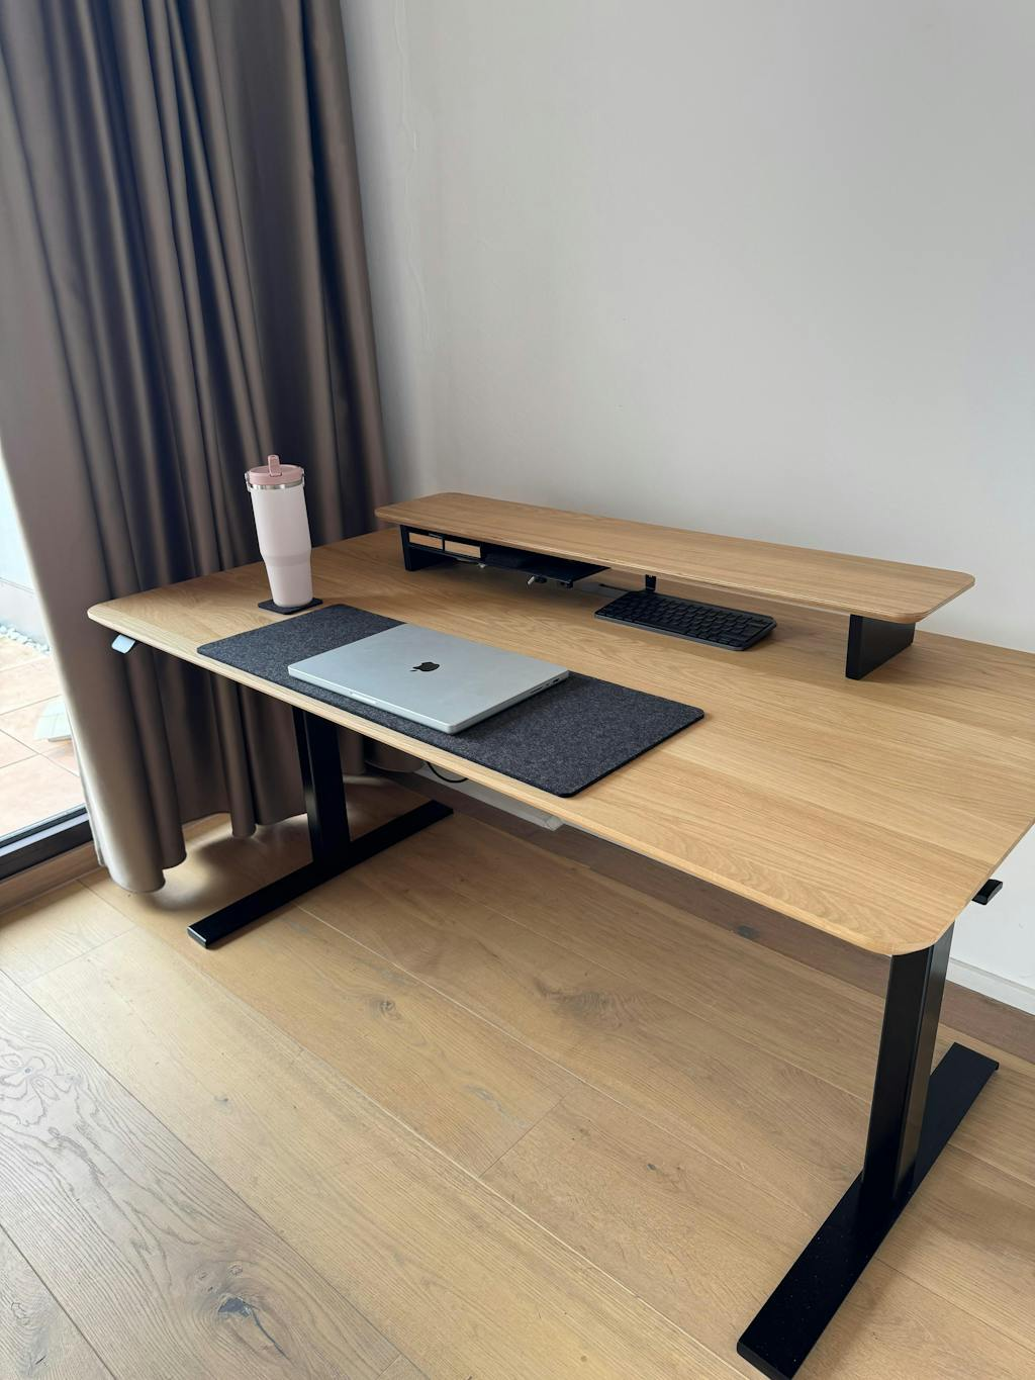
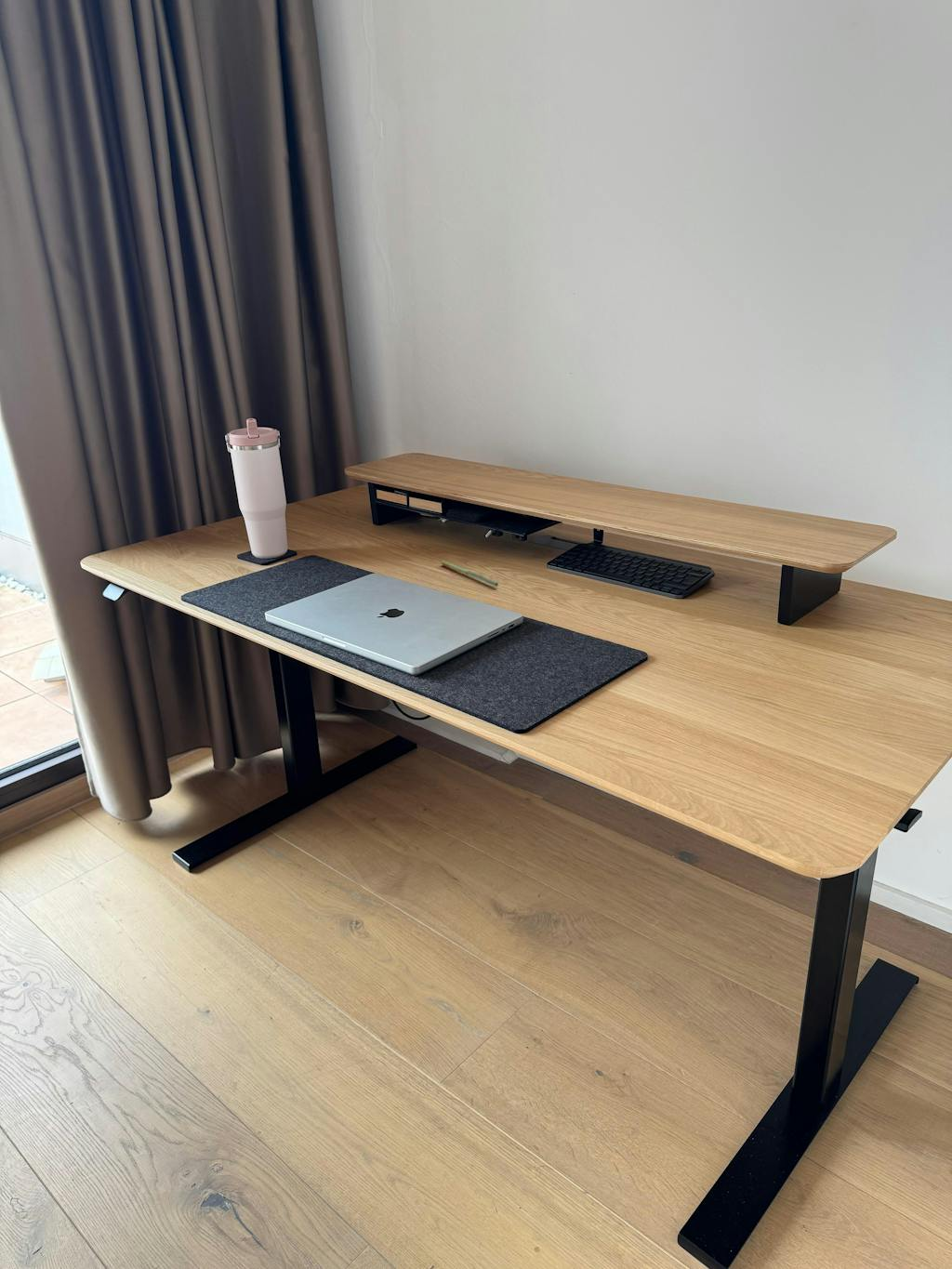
+ pen (469, 573)
